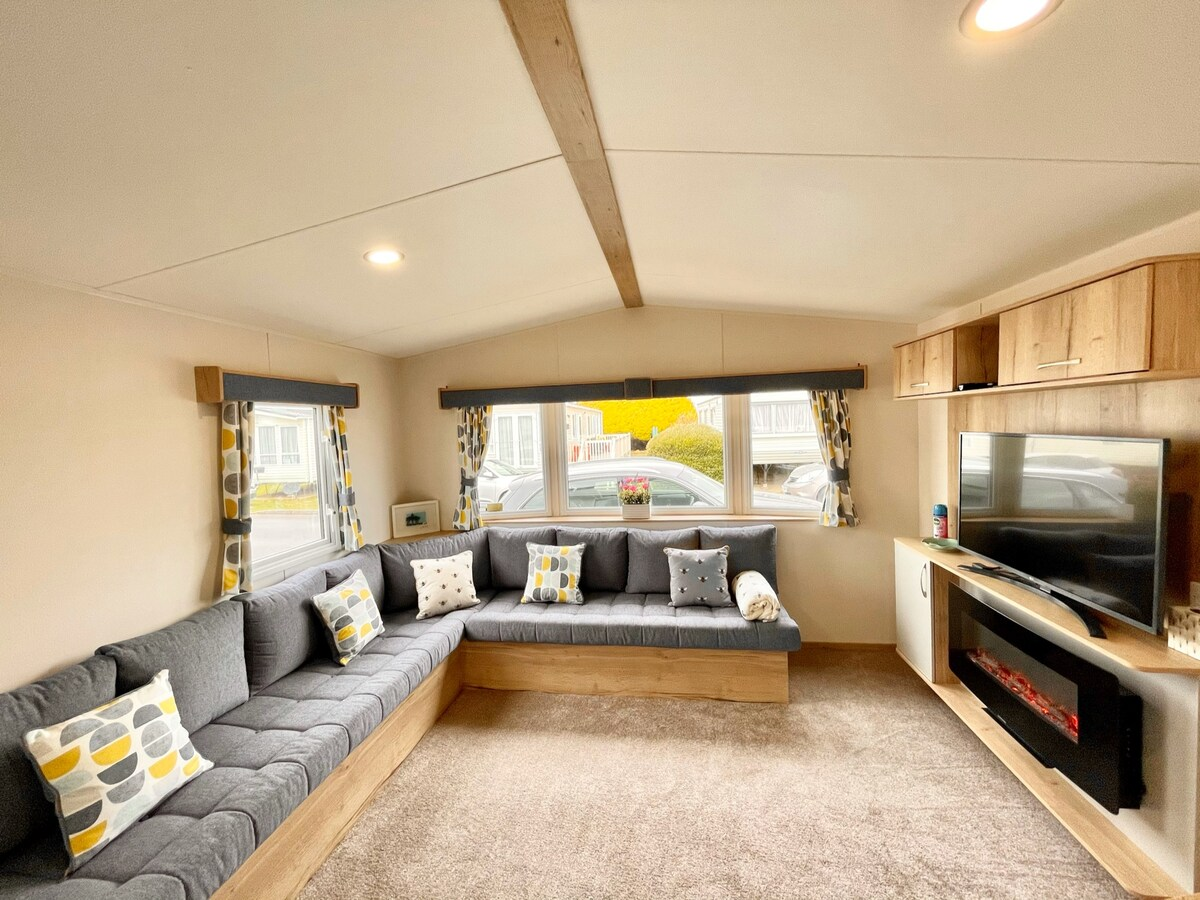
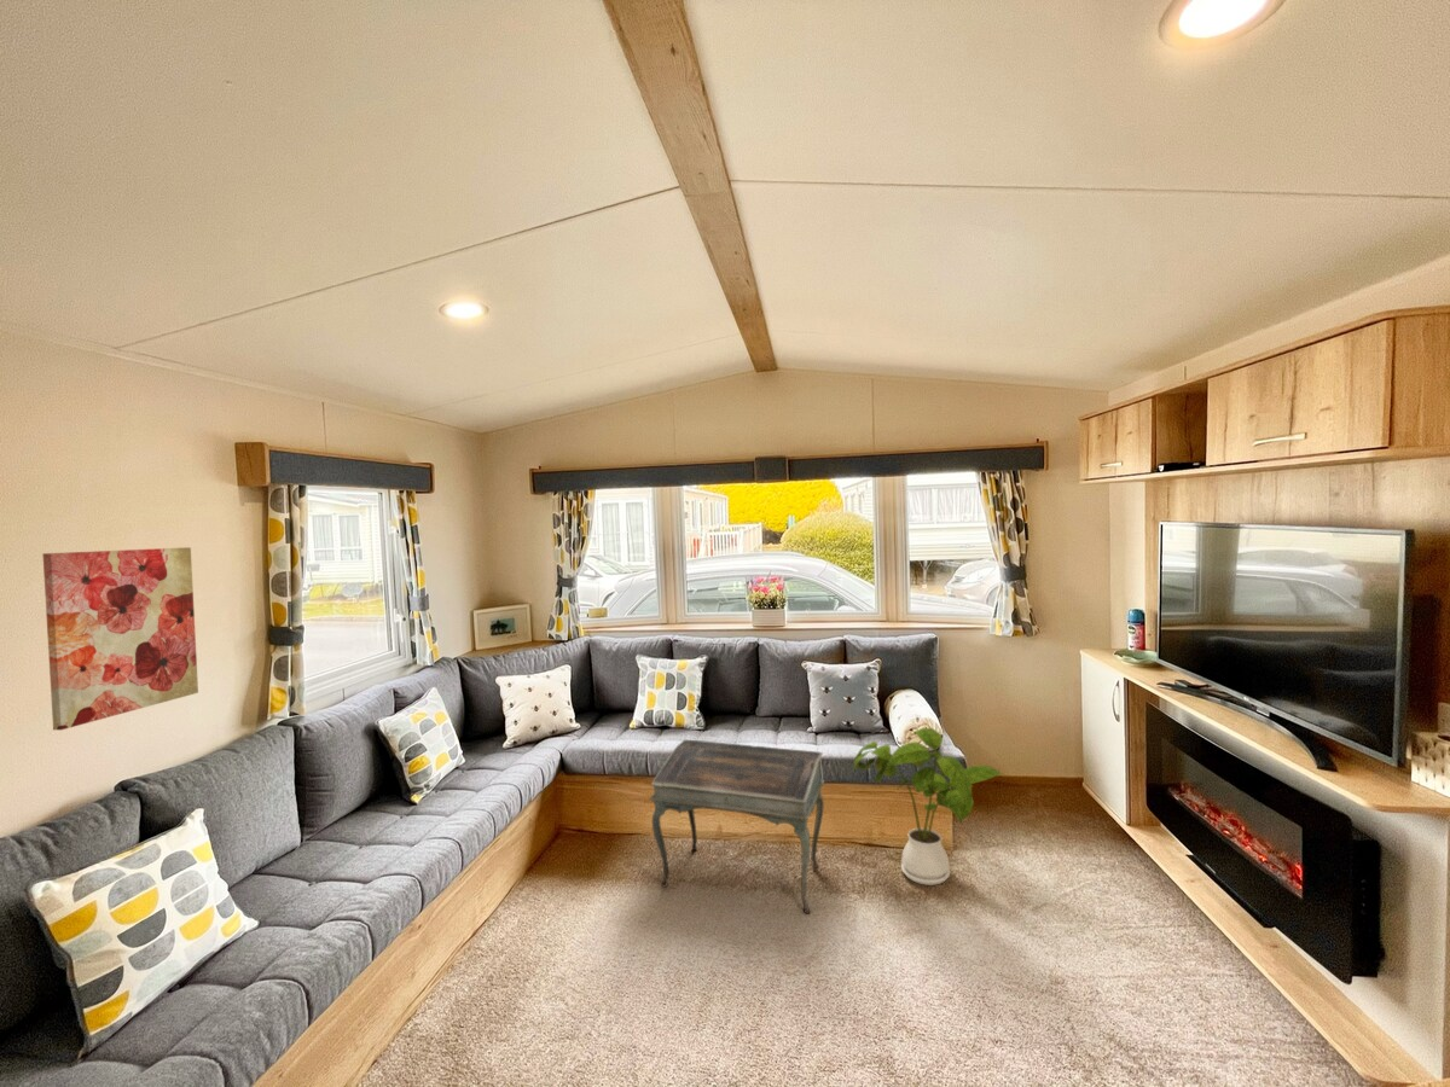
+ house plant (934, 808)
+ writing desk (740, 812)
+ wall art (128, 629)
